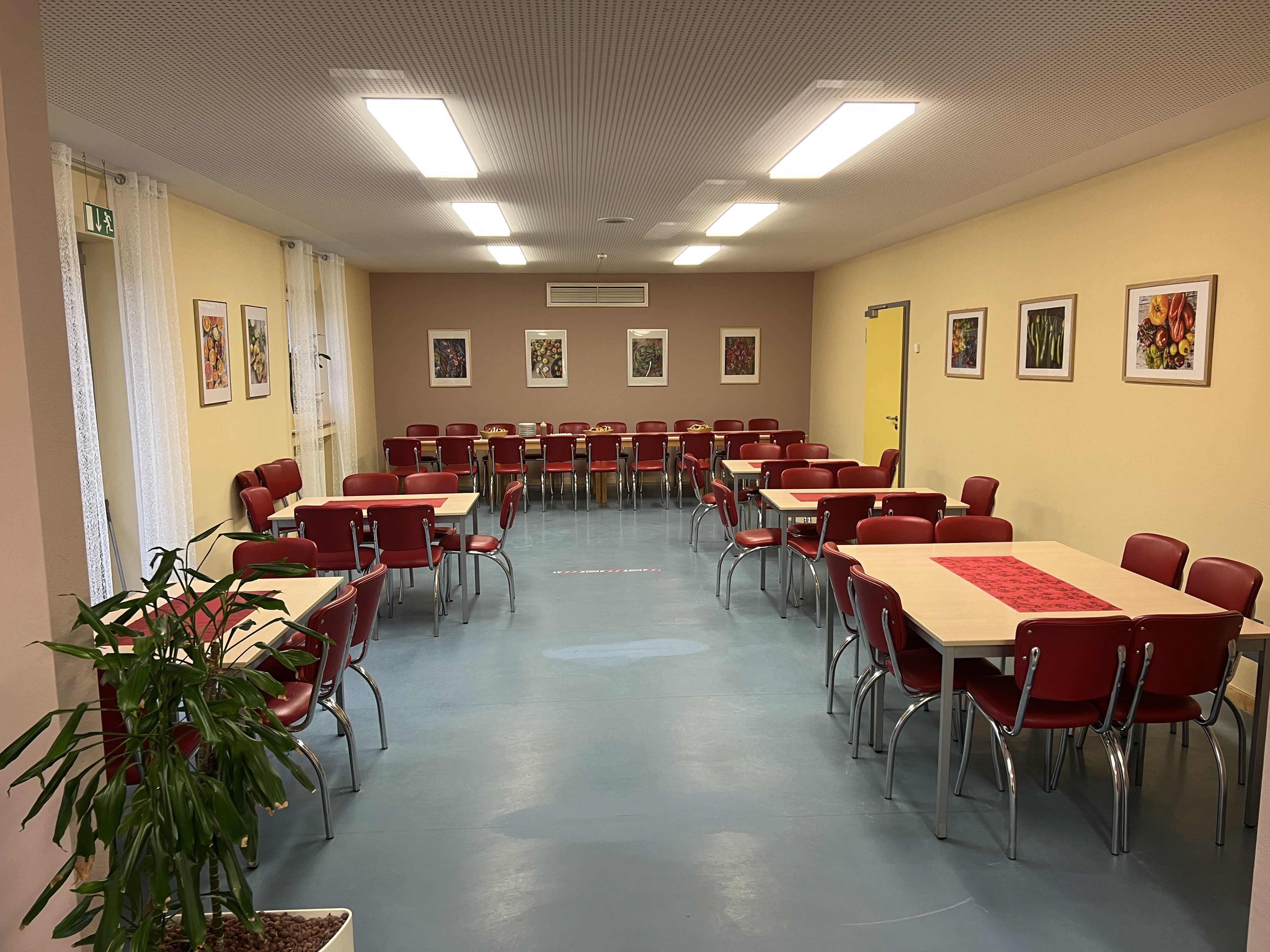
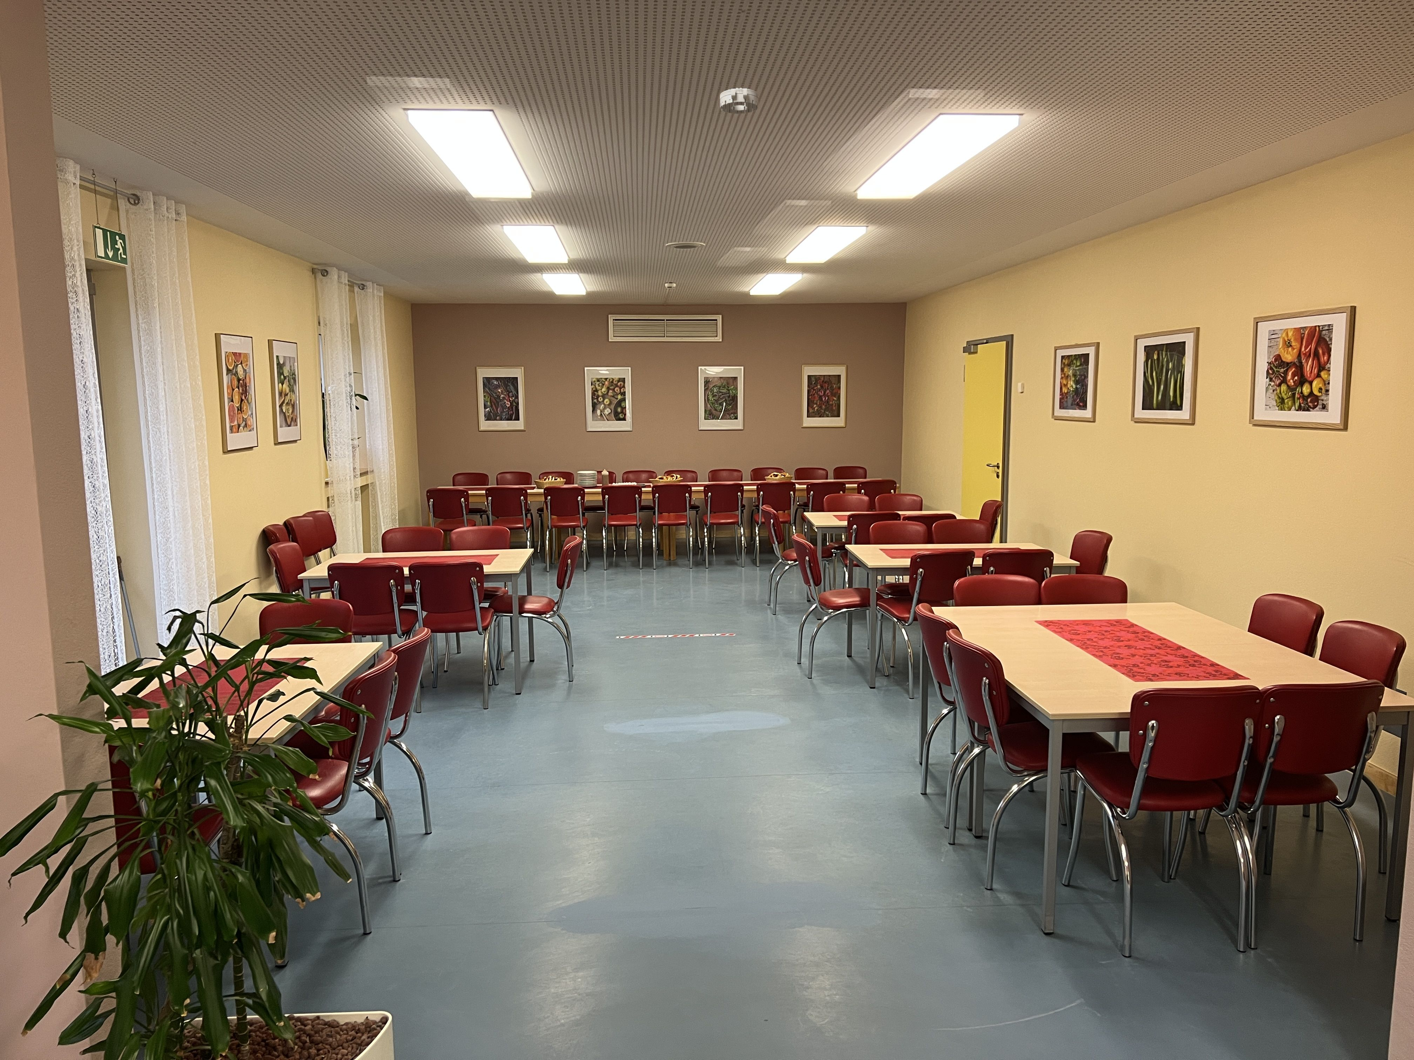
+ smoke detector (739, 100)
